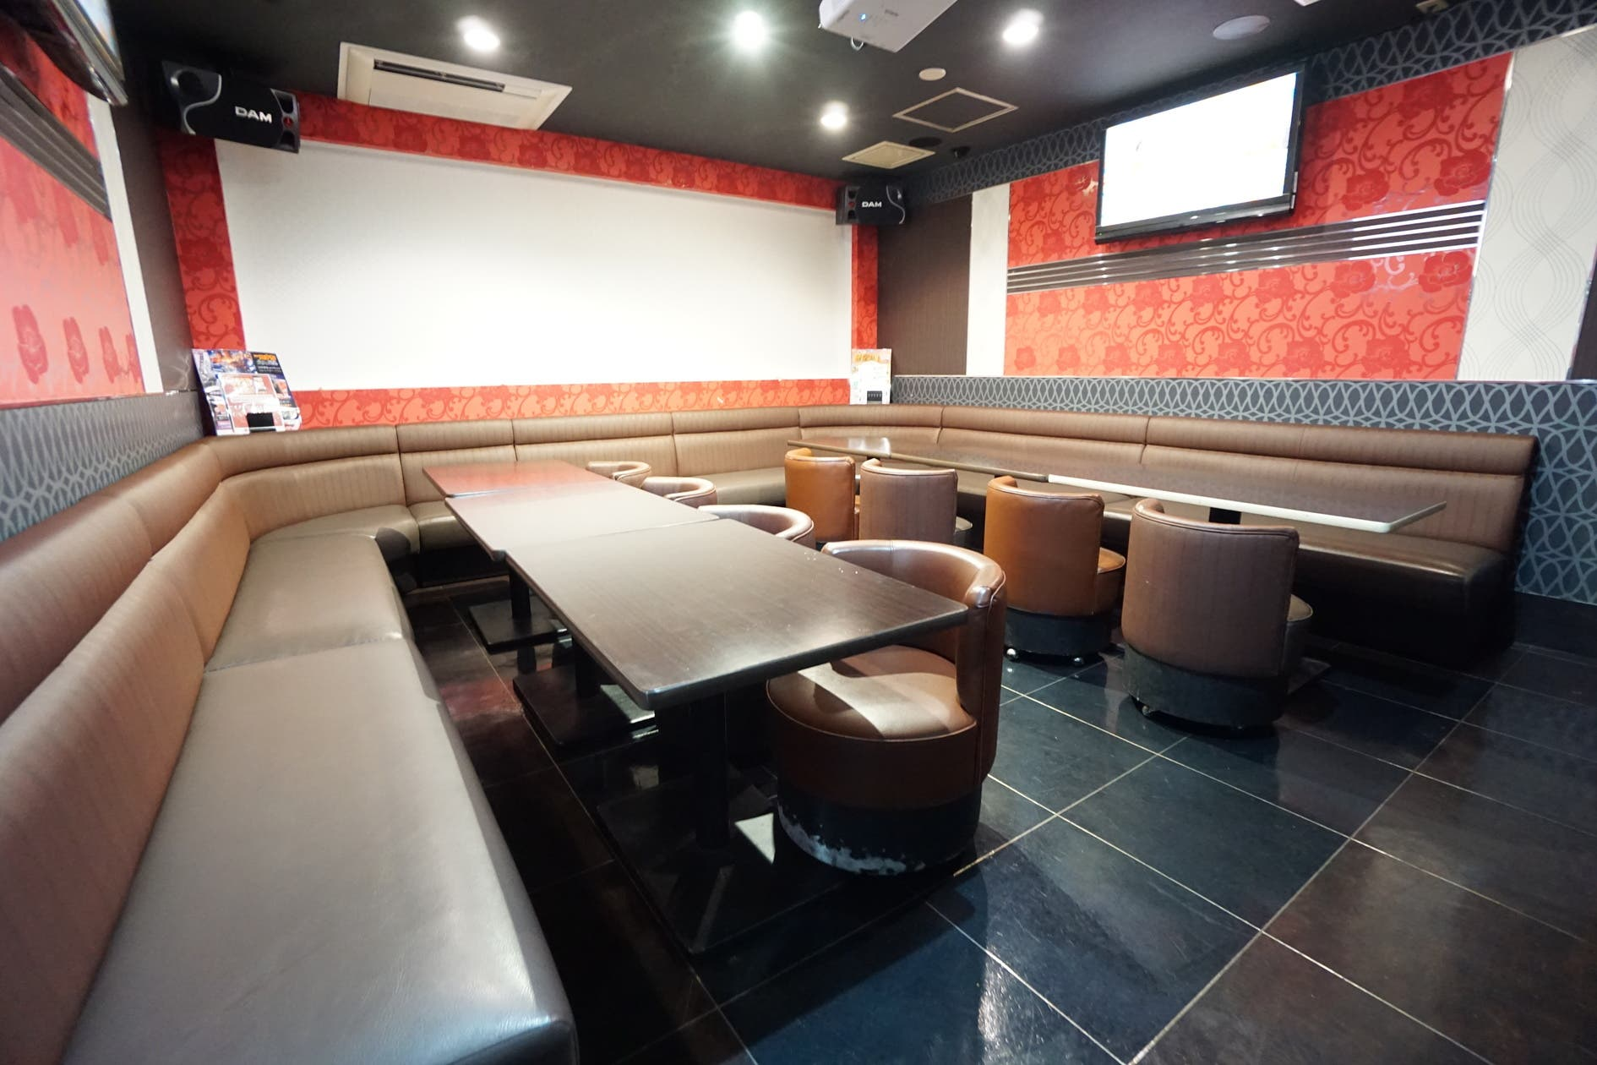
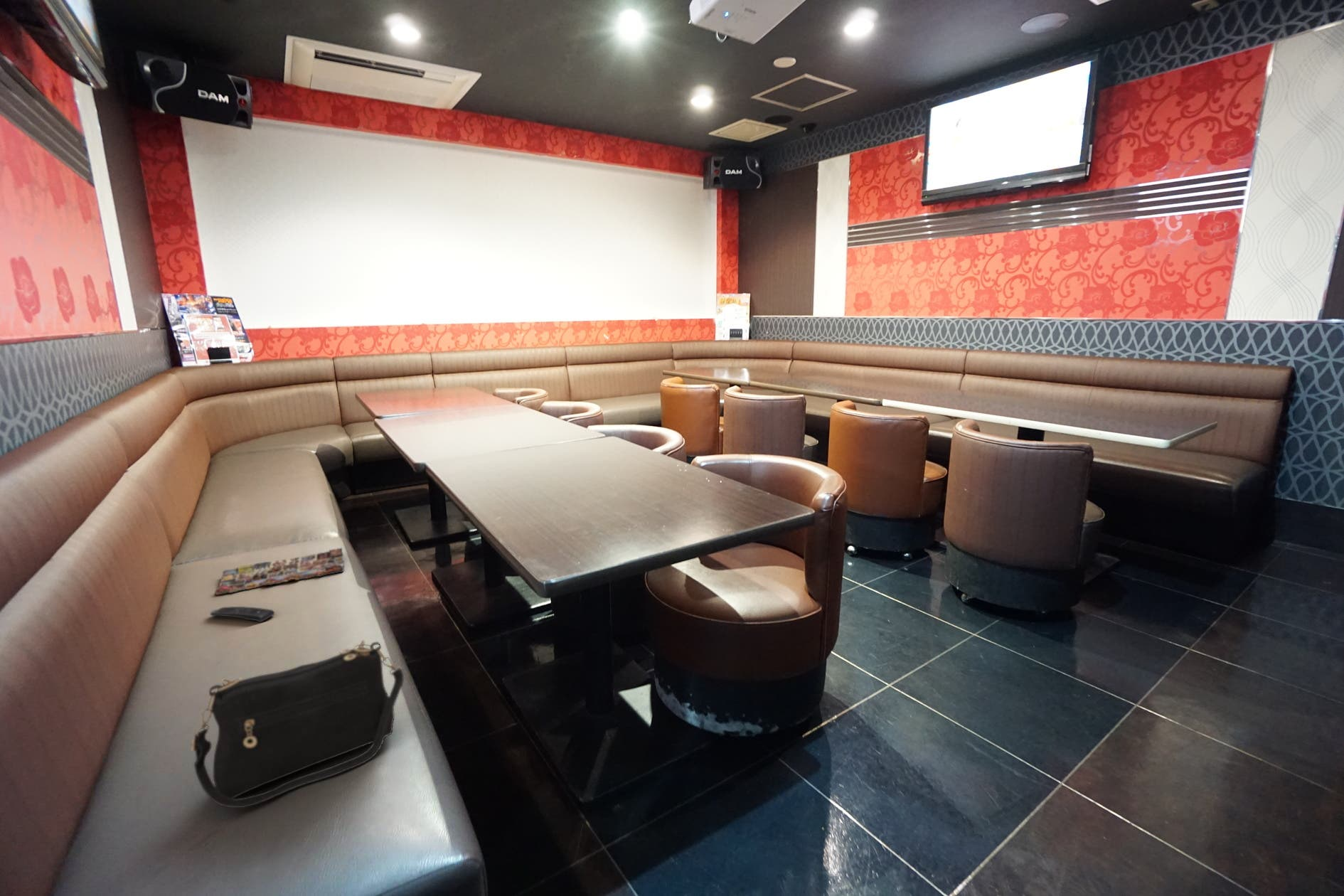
+ remote control (240, 613)
+ magazine (283, 570)
+ handbag (306, 713)
